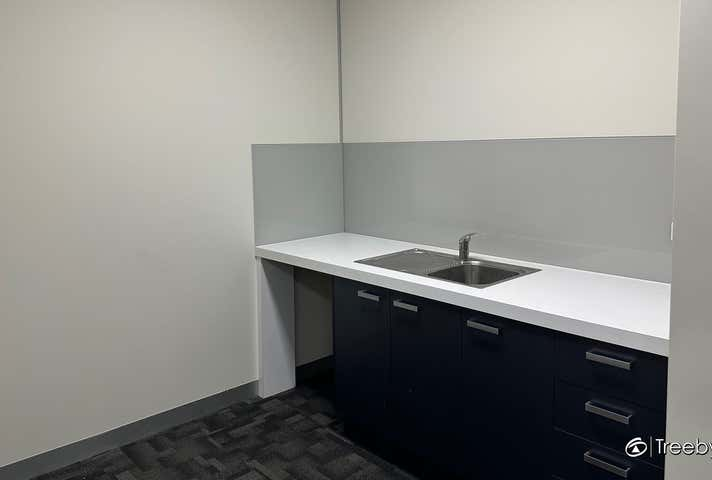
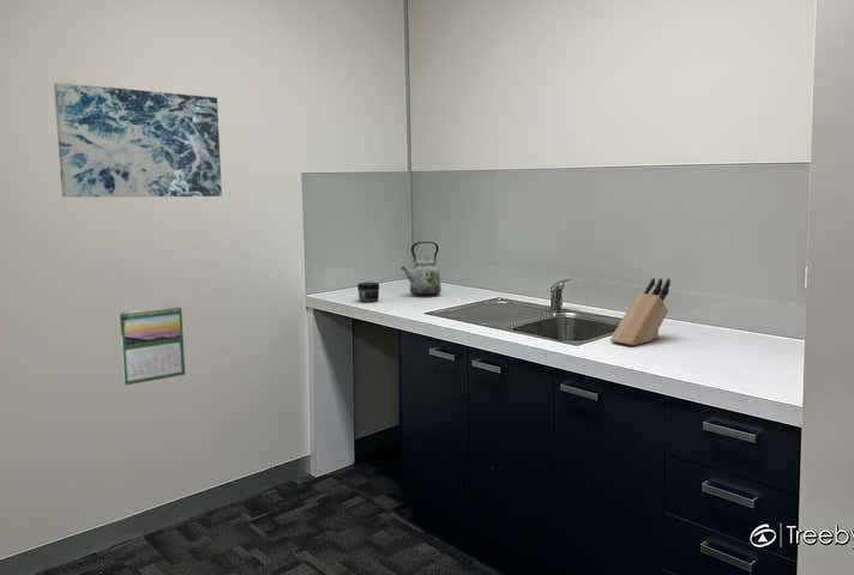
+ kettle (420, 268)
+ calendar (154, 344)
+ knife block (643, 309)
+ jar (368, 291)
+ wall art (144, 144)
